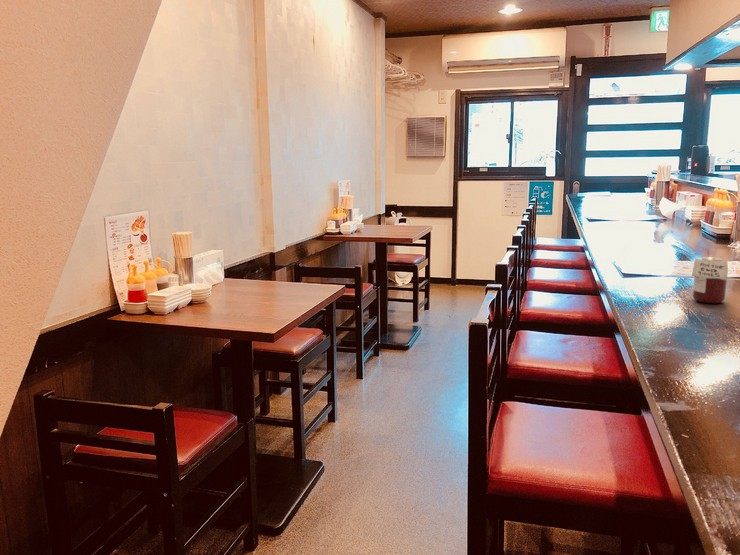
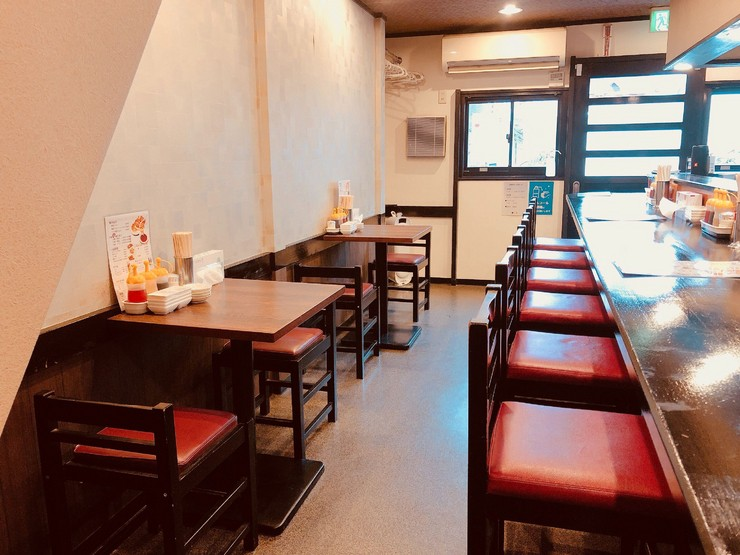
- jar (709, 280)
